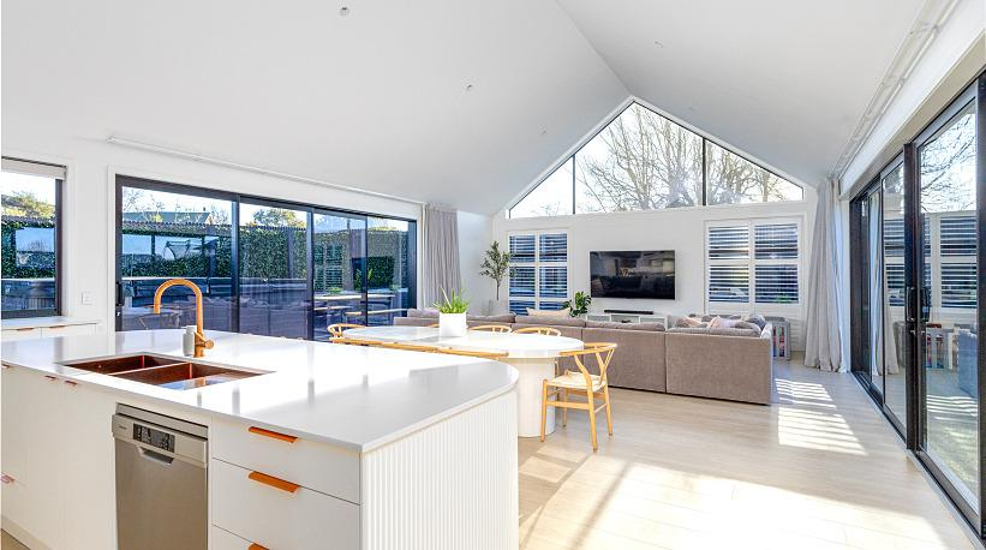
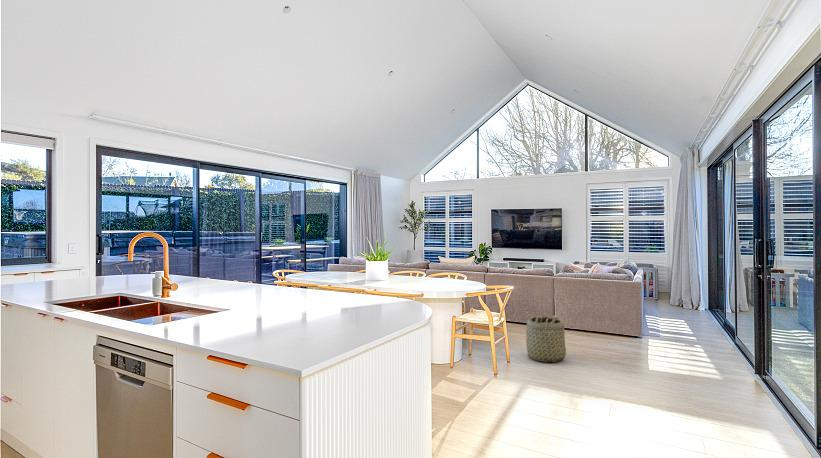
+ basket (545, 336)
